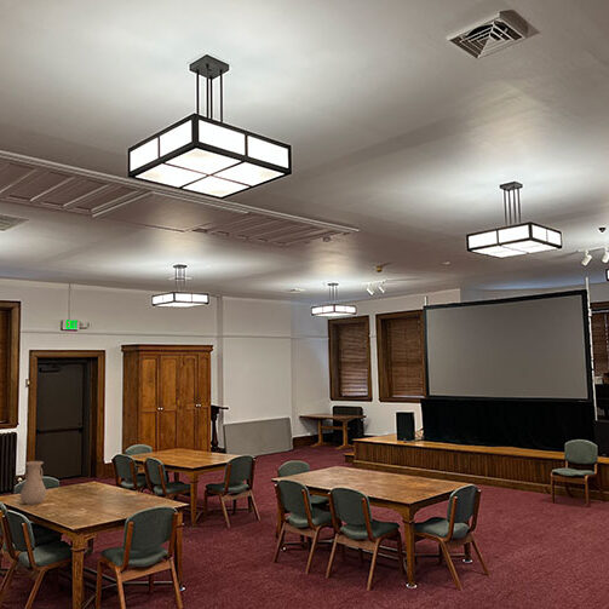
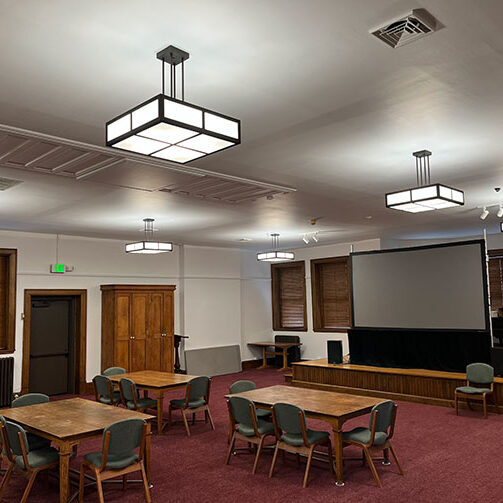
- vase (33, 482)
